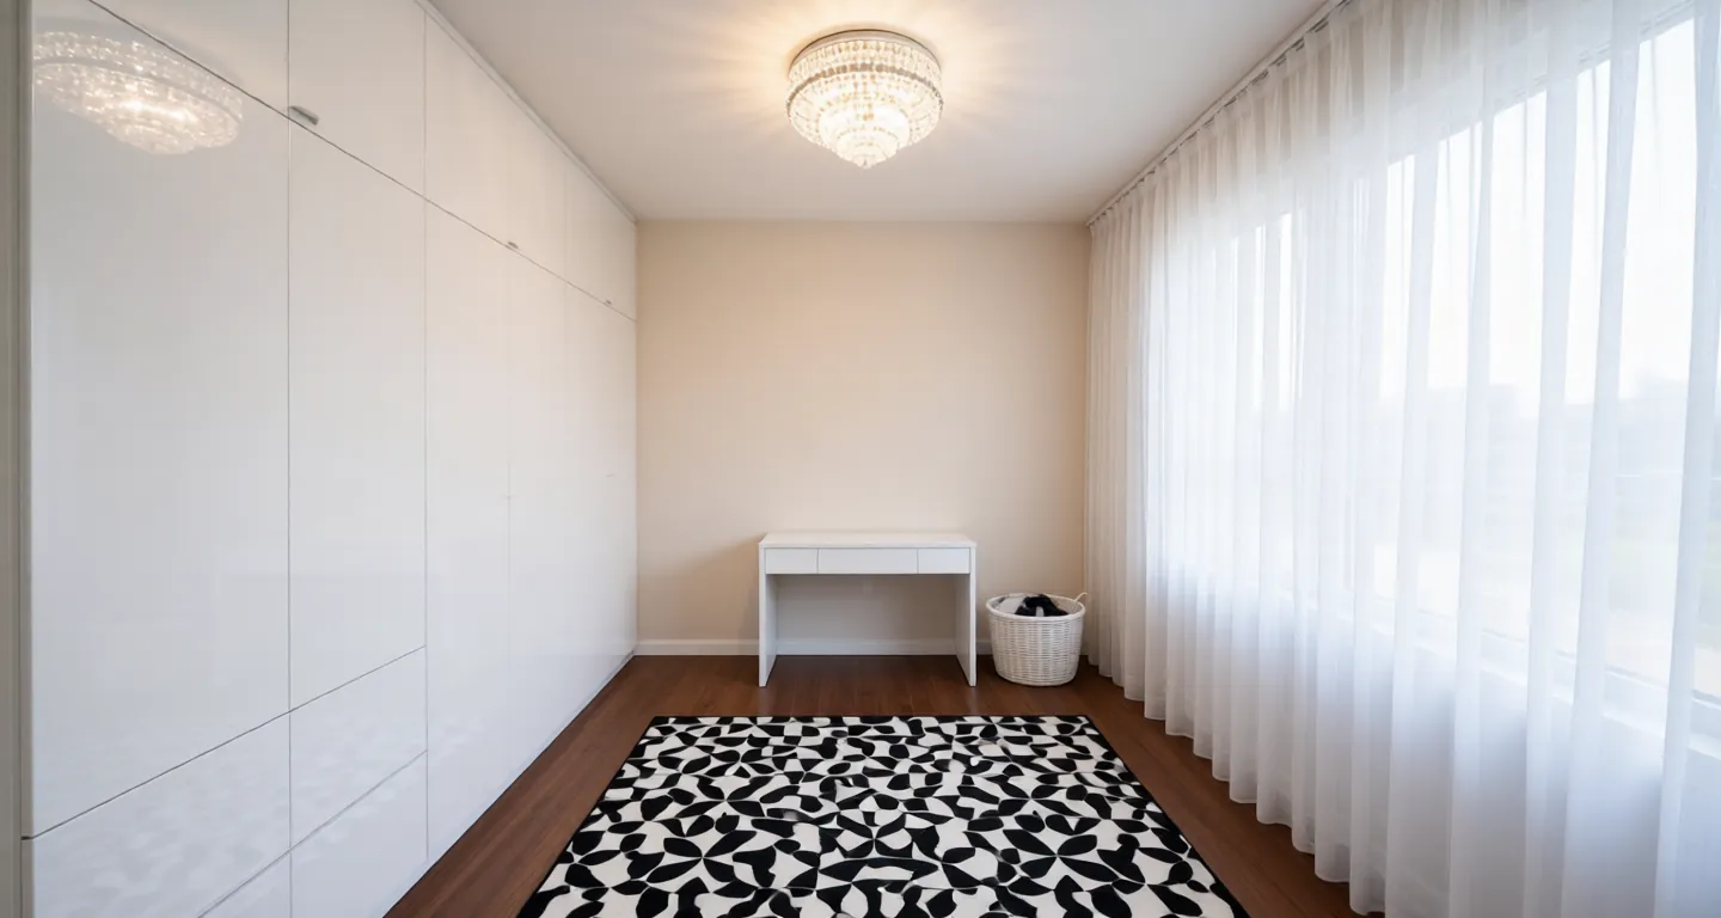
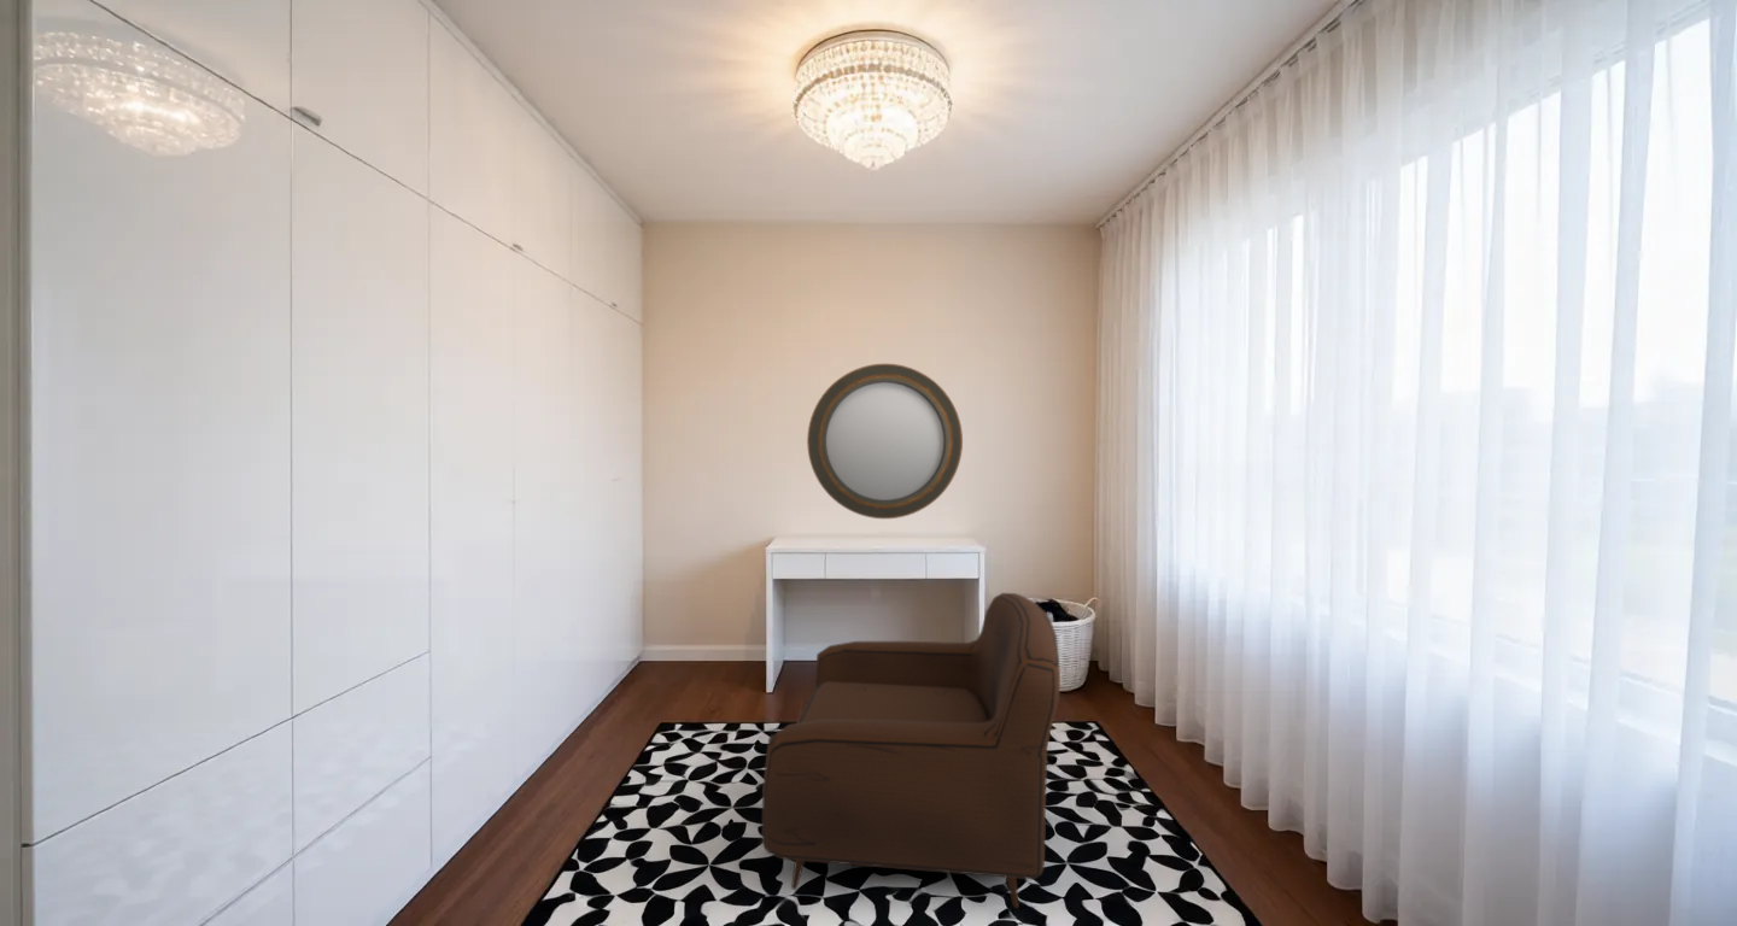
+ home mirror (884, 441)
+ armchair (918, 713)
